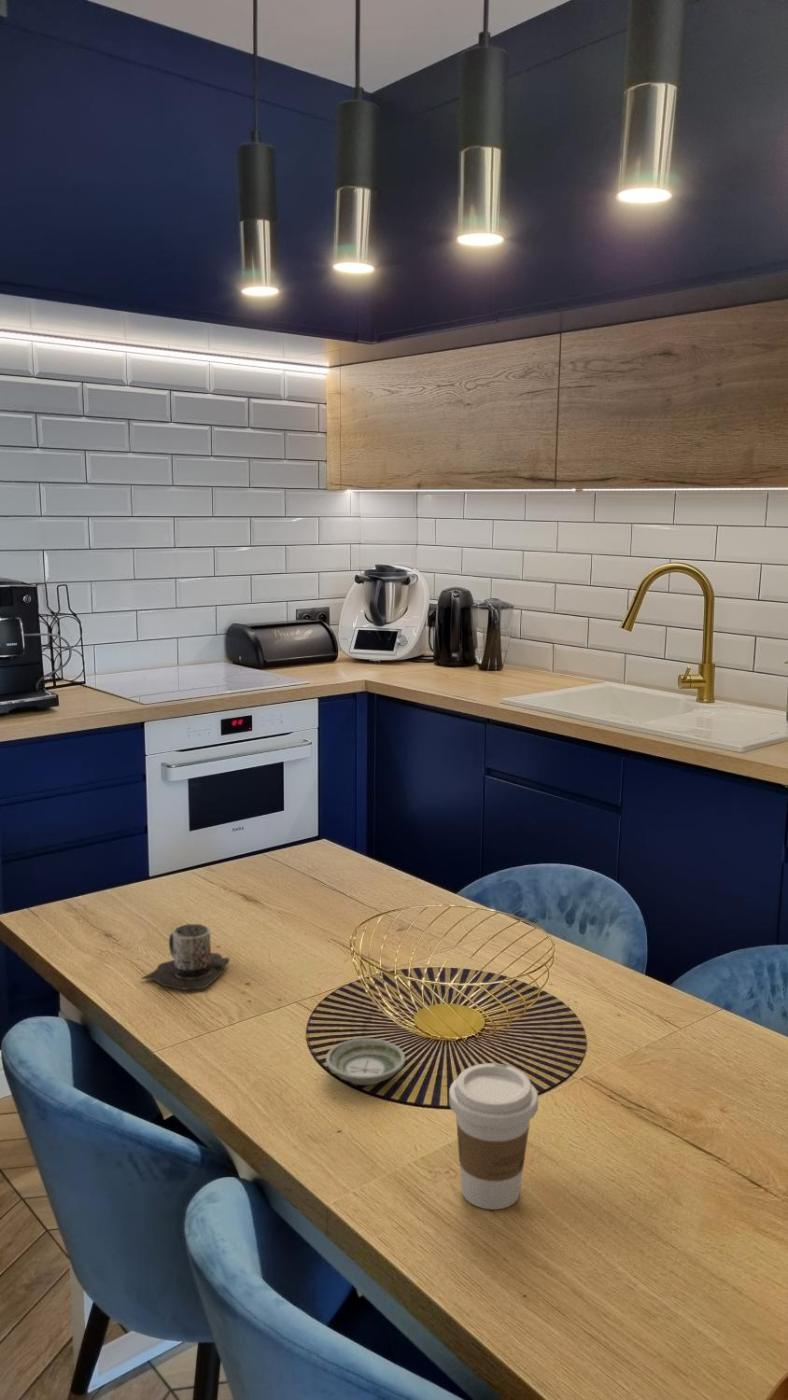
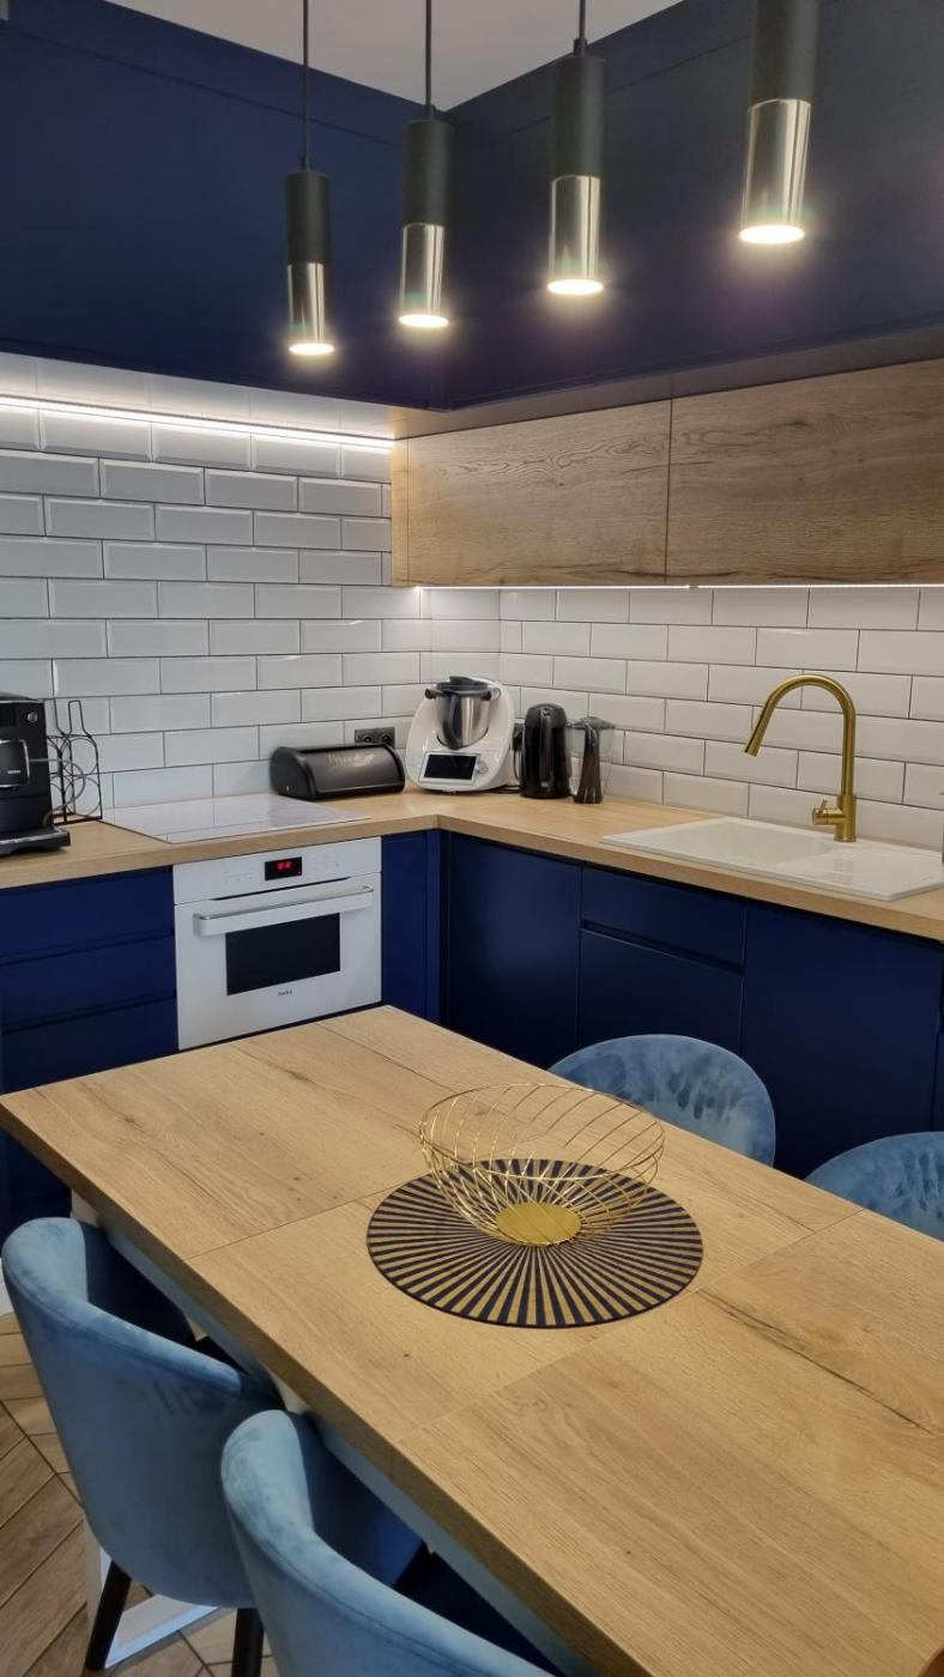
- saucer (365, 1065)
- mug (187, 950)
- coffee cup (492, 1137)
